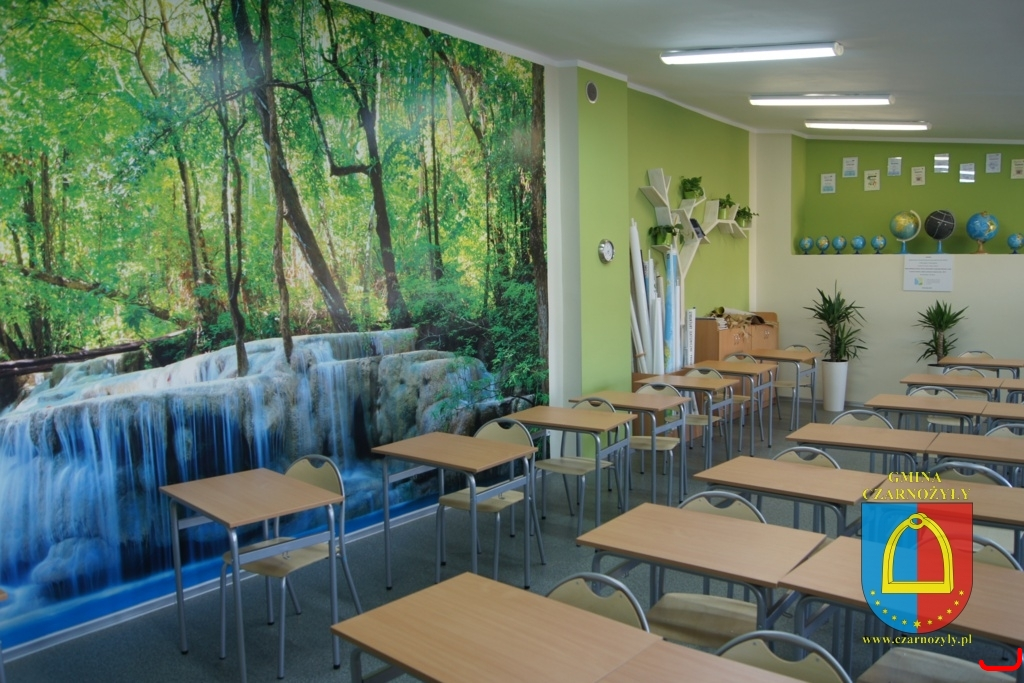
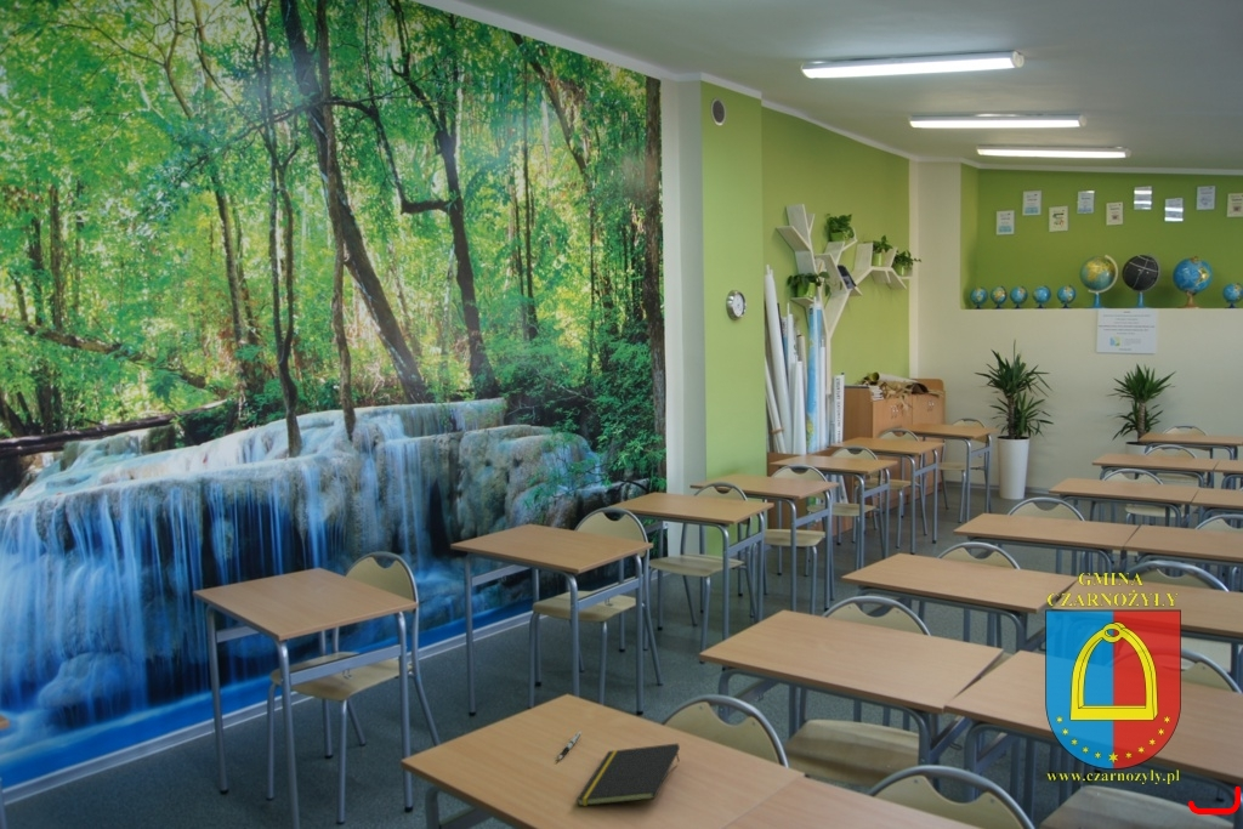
+ pen (569, 745)
+ notepad (630, 773)
